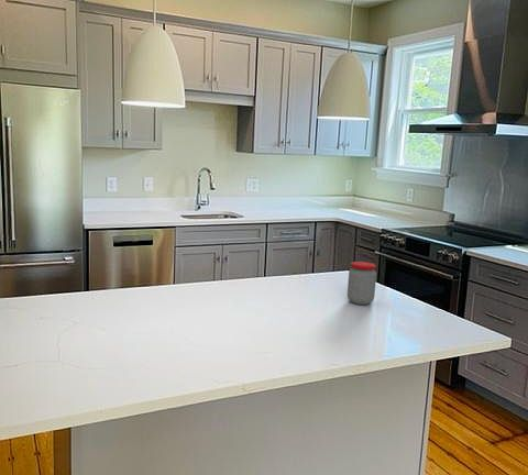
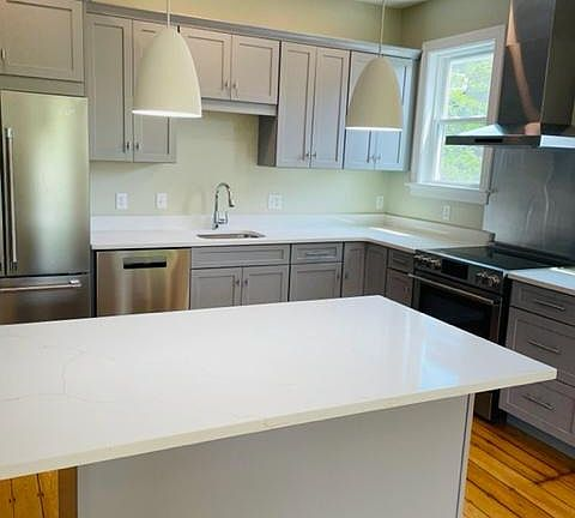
- jar (361, 283)
